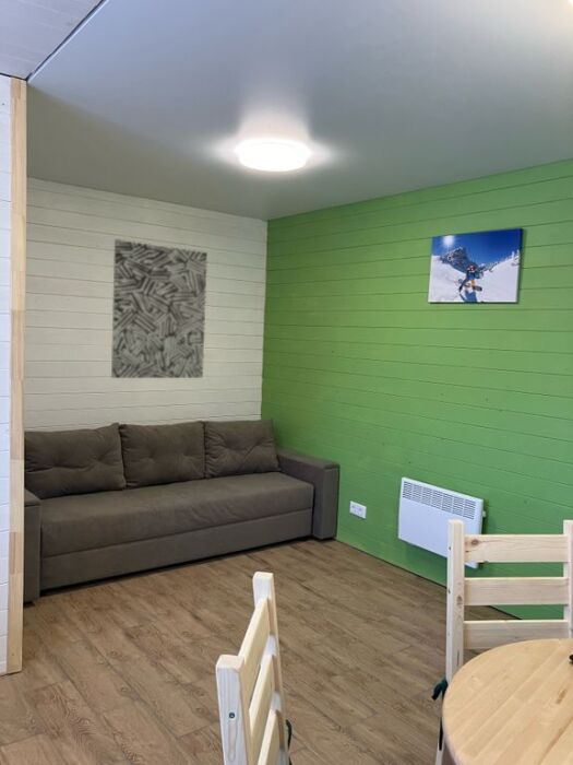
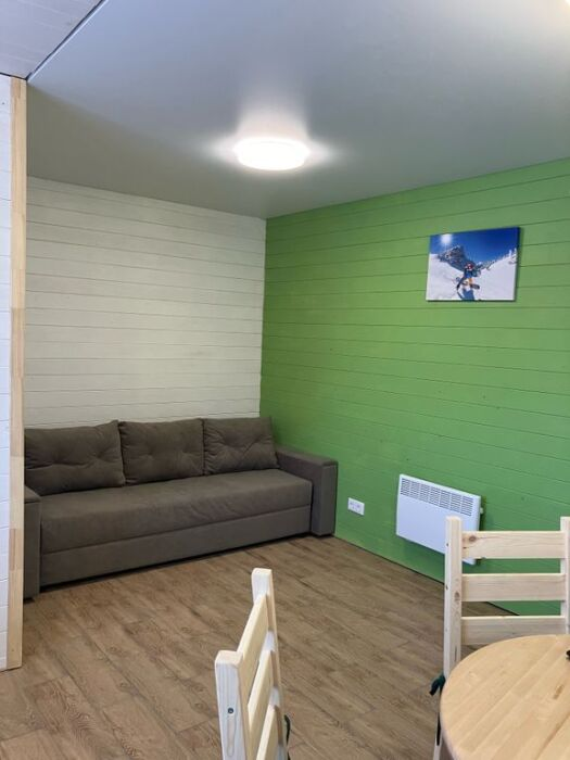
- wall art (160, 313)
